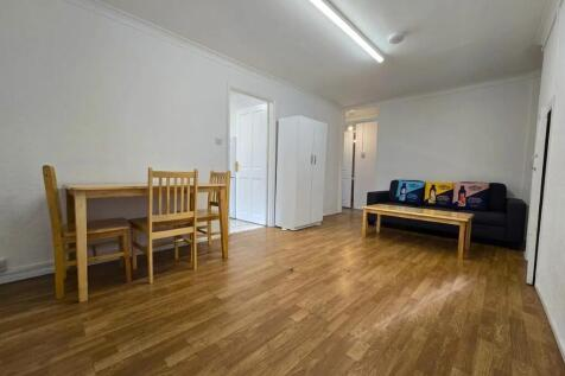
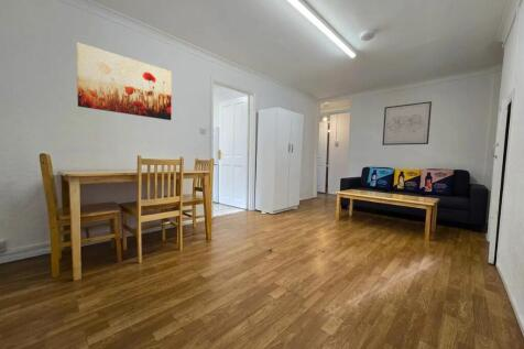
+ wall art (405, 124)
+ wall art (130, 86)
